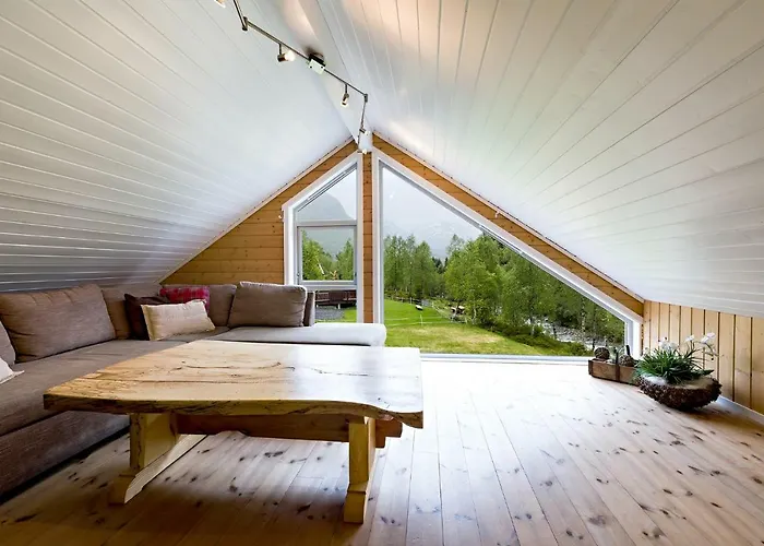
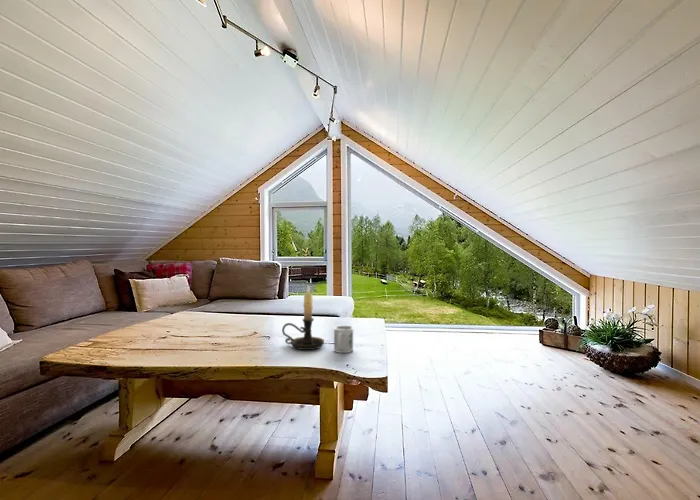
+ candle holder (304, 314)
+ mug (342, 340)
